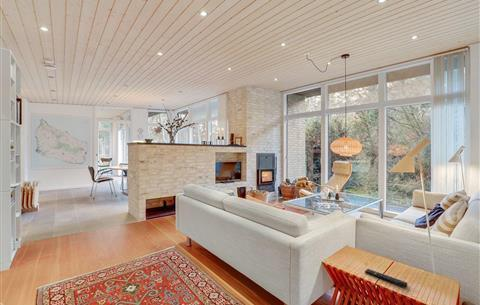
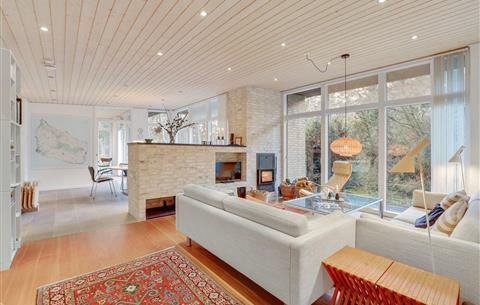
- remote control (385, 277)
